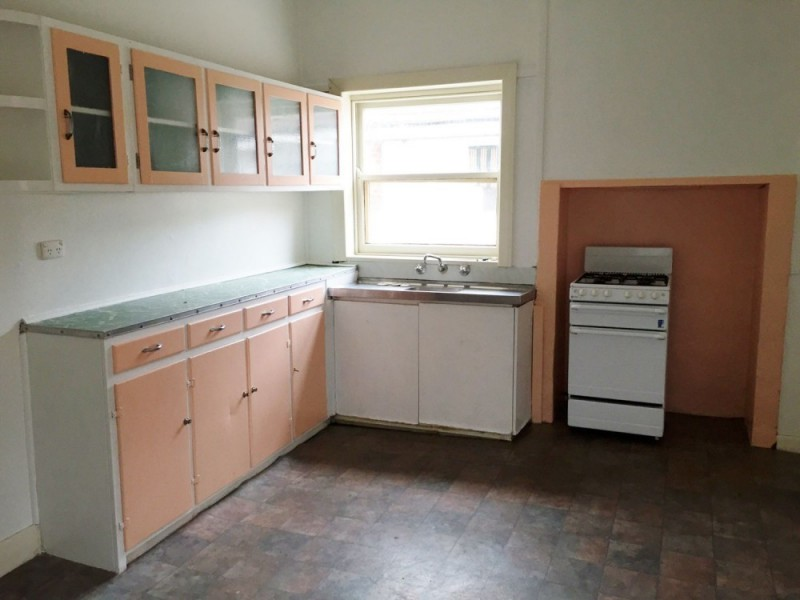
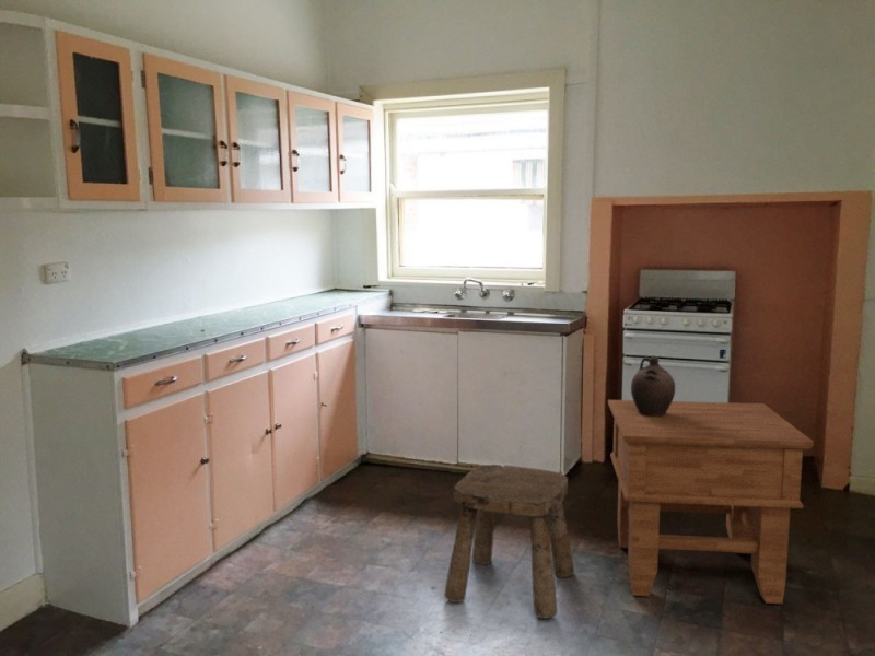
+ ceramic jug (653, 384)
+ stool (493, 530)
+ side table (696, 494)
